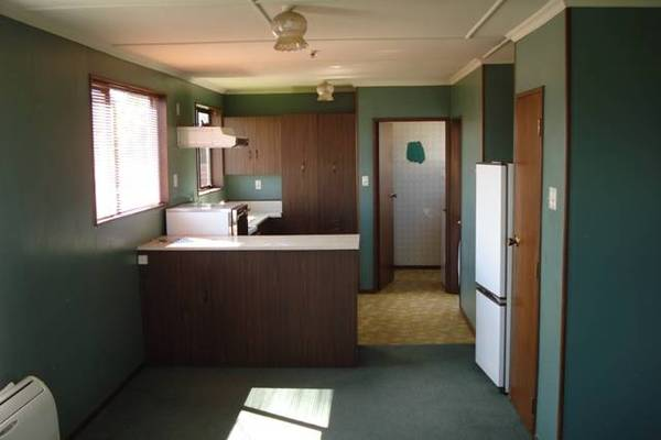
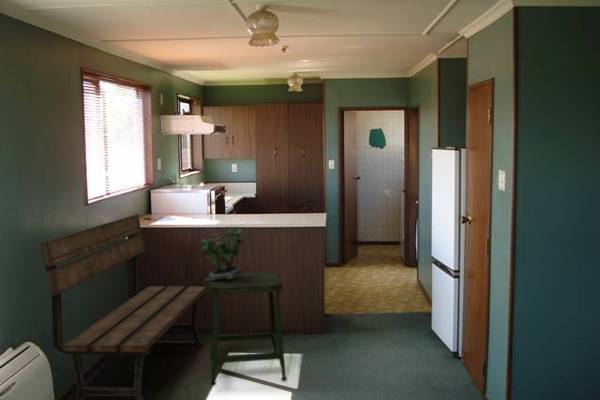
+ potted plant (229, 254)
+ stool (245, 334)
+ bench (138, 301)
